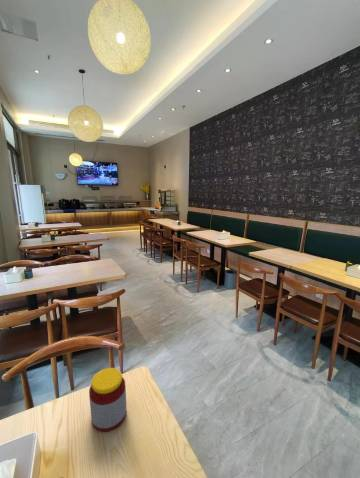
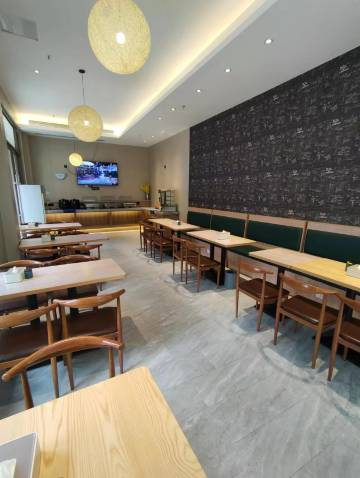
- jar (108, 396)
